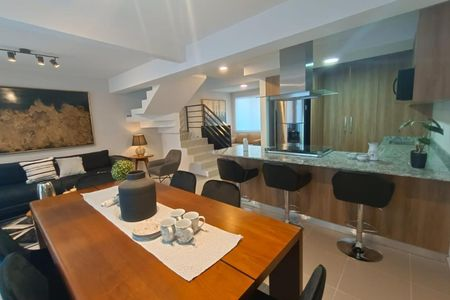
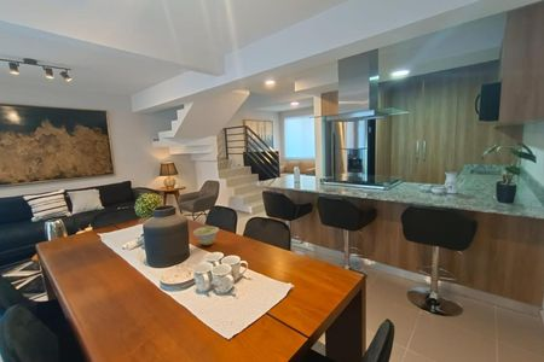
+ bowl (207, 237)
